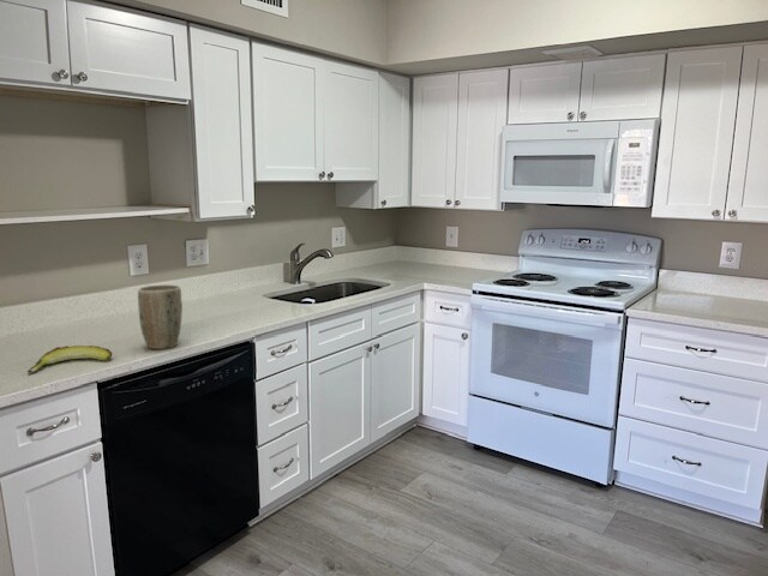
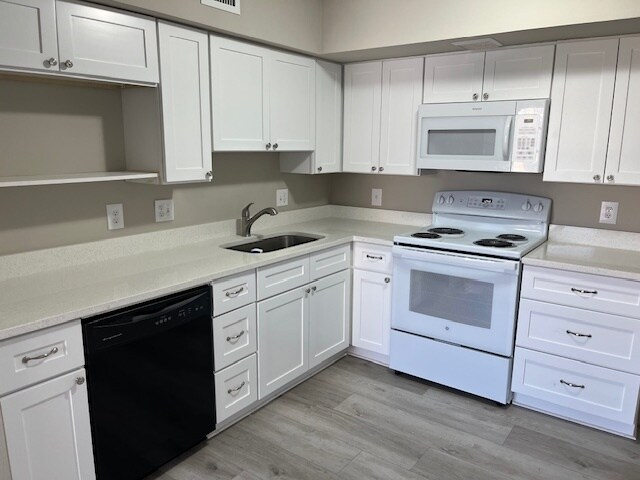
- banana (70, 358)
- plant pot (161, 317)
